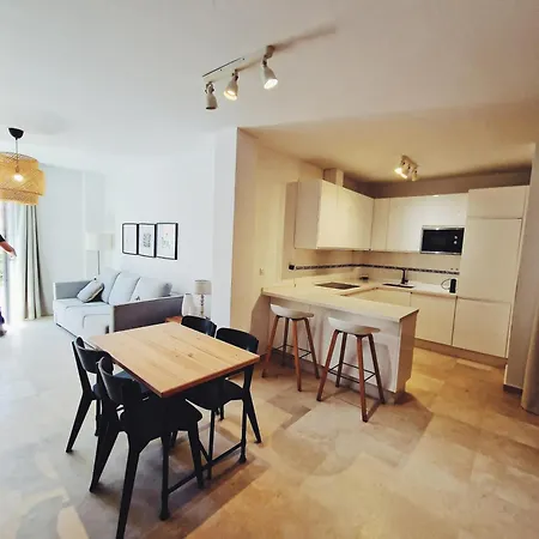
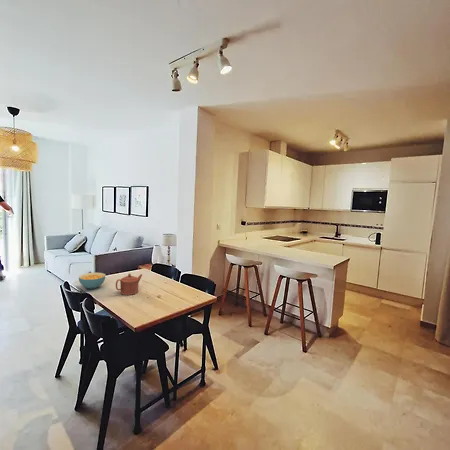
+ cereal bowl (92, 281)
+ teapot (129, 282)
